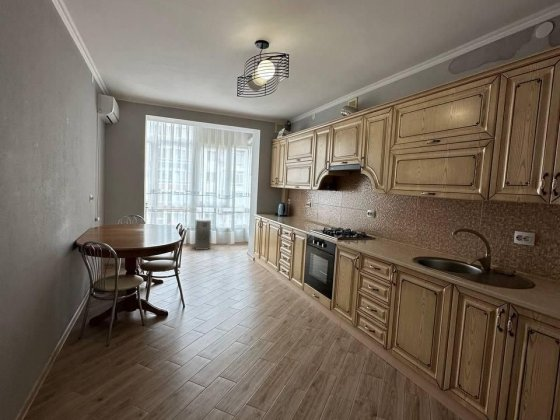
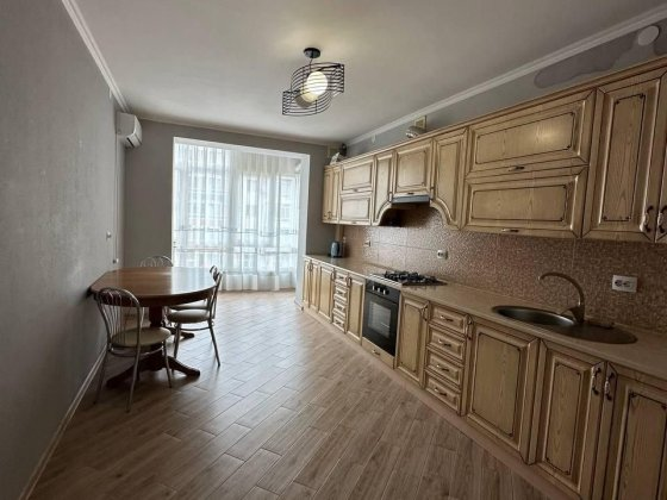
- air purifier (202, 233)
